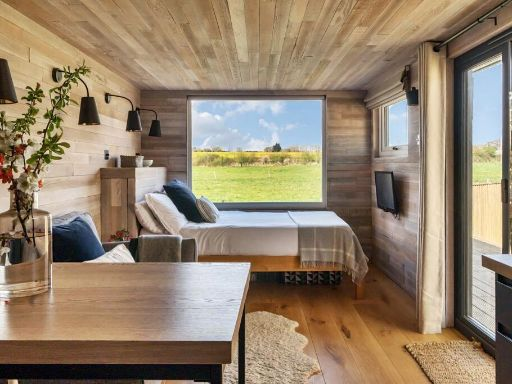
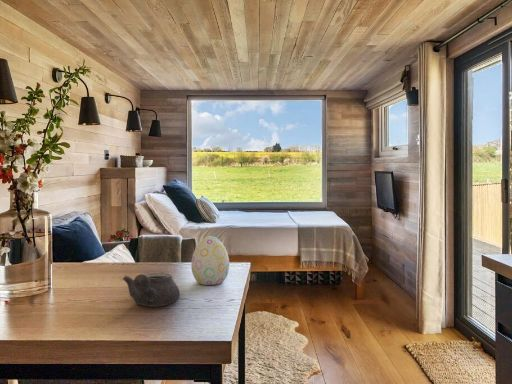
+ teapot (149, 287)
+ decorative egg (210, 259)
